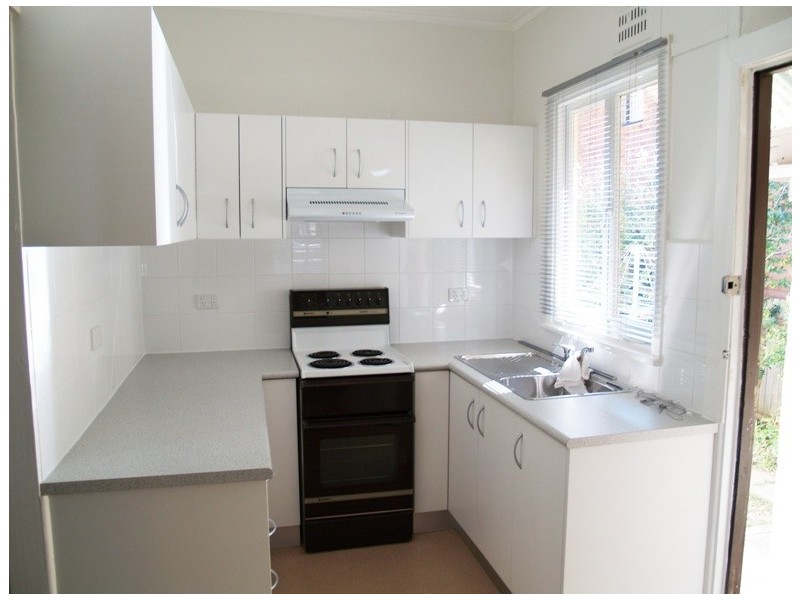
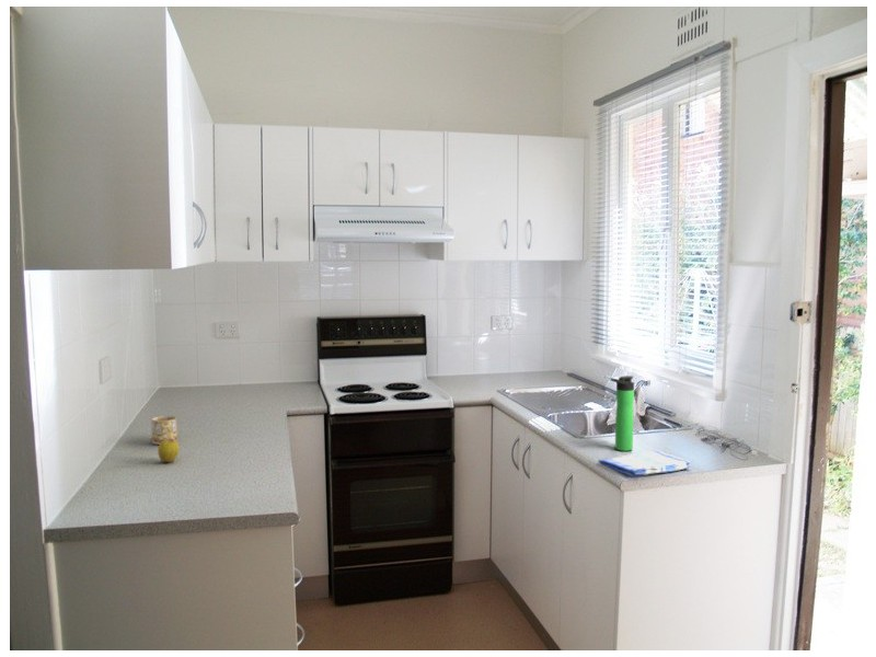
+ apple (169, 450)
+ mug (166, 428)
+ dish towel (644, 462)
+ bottle (622, 413)
